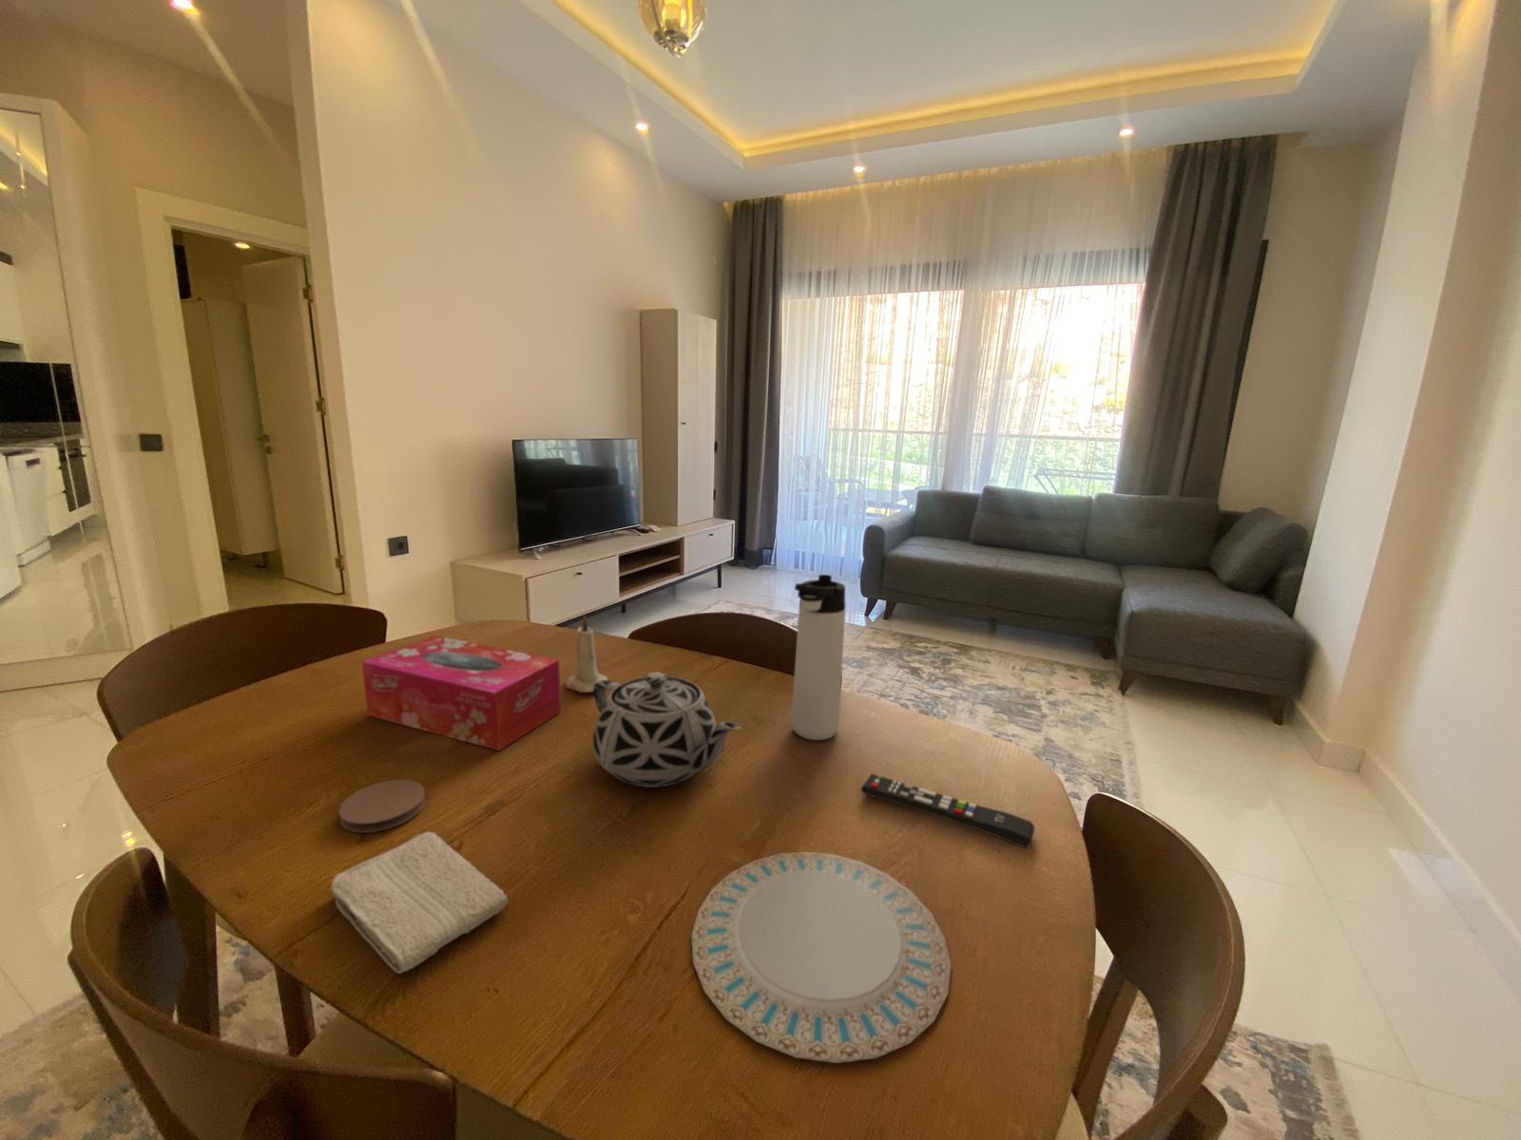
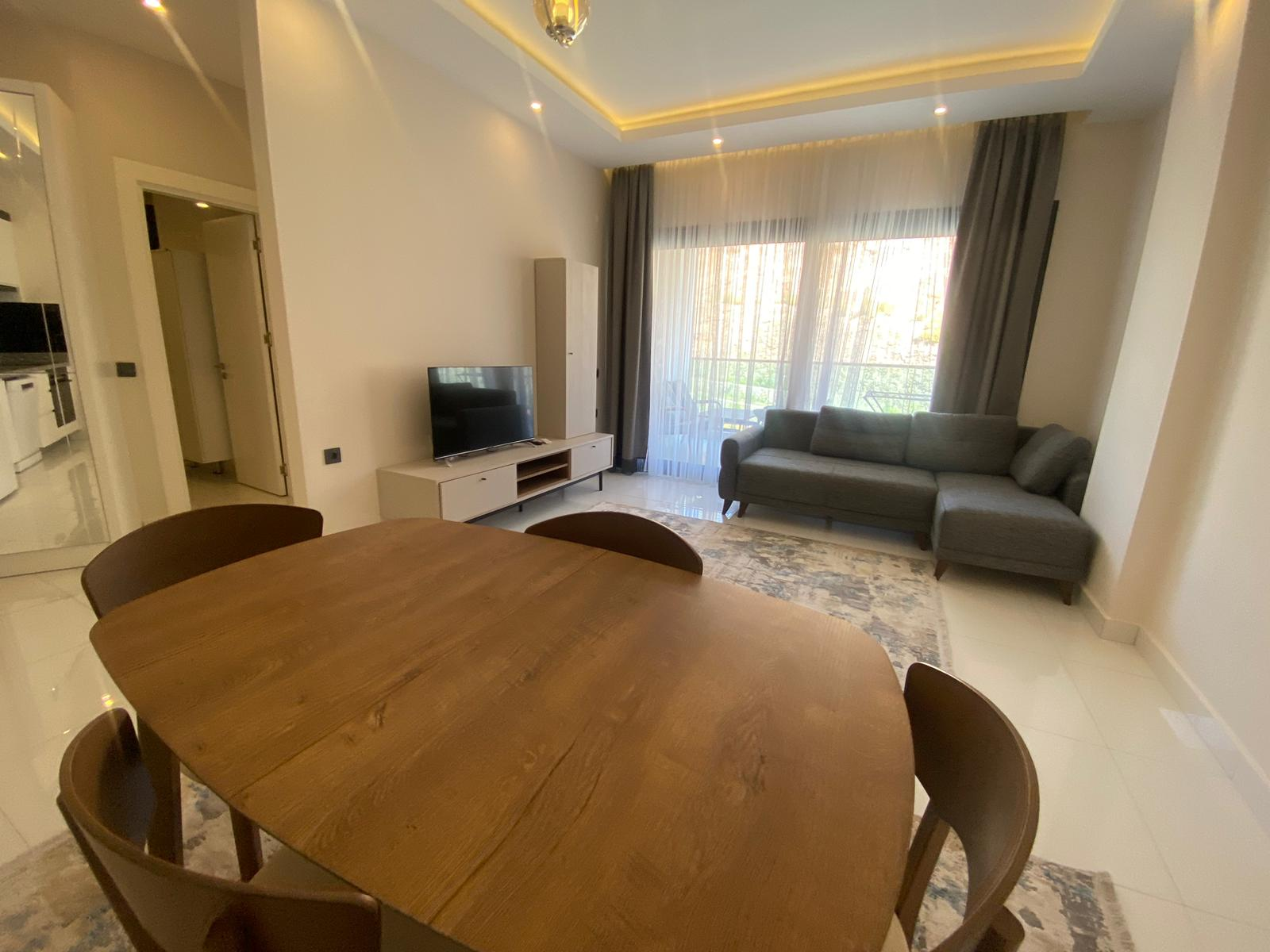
- teapot (661, 722)
- coaster (383, 805)
- washcloth (417, 891)
- candle (583, 650)
- tissue box (463, 687)
- remote control (944, 807)
- thermos bottle (814, 660)
- chinaware (818, 932)
